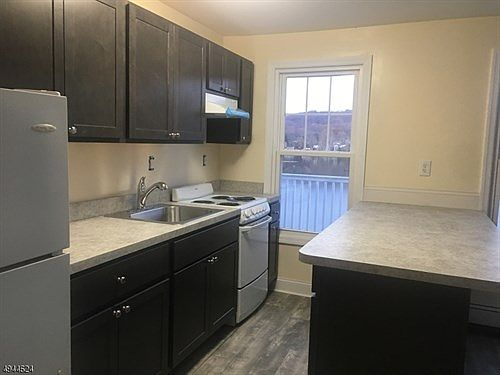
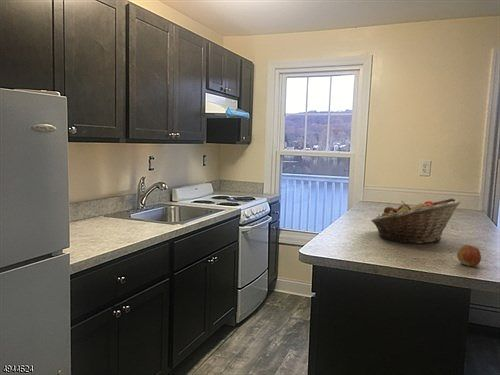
+ fruit basket (414, 217)
+ apple (469, 254)
